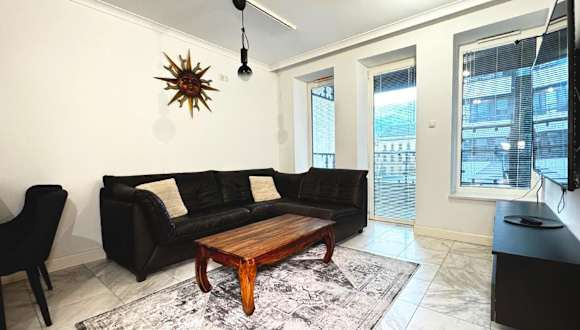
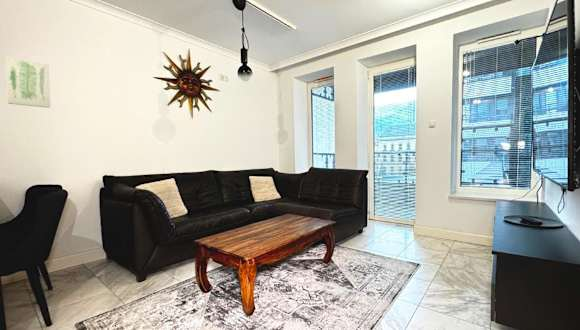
+ wall art (29, 83)
